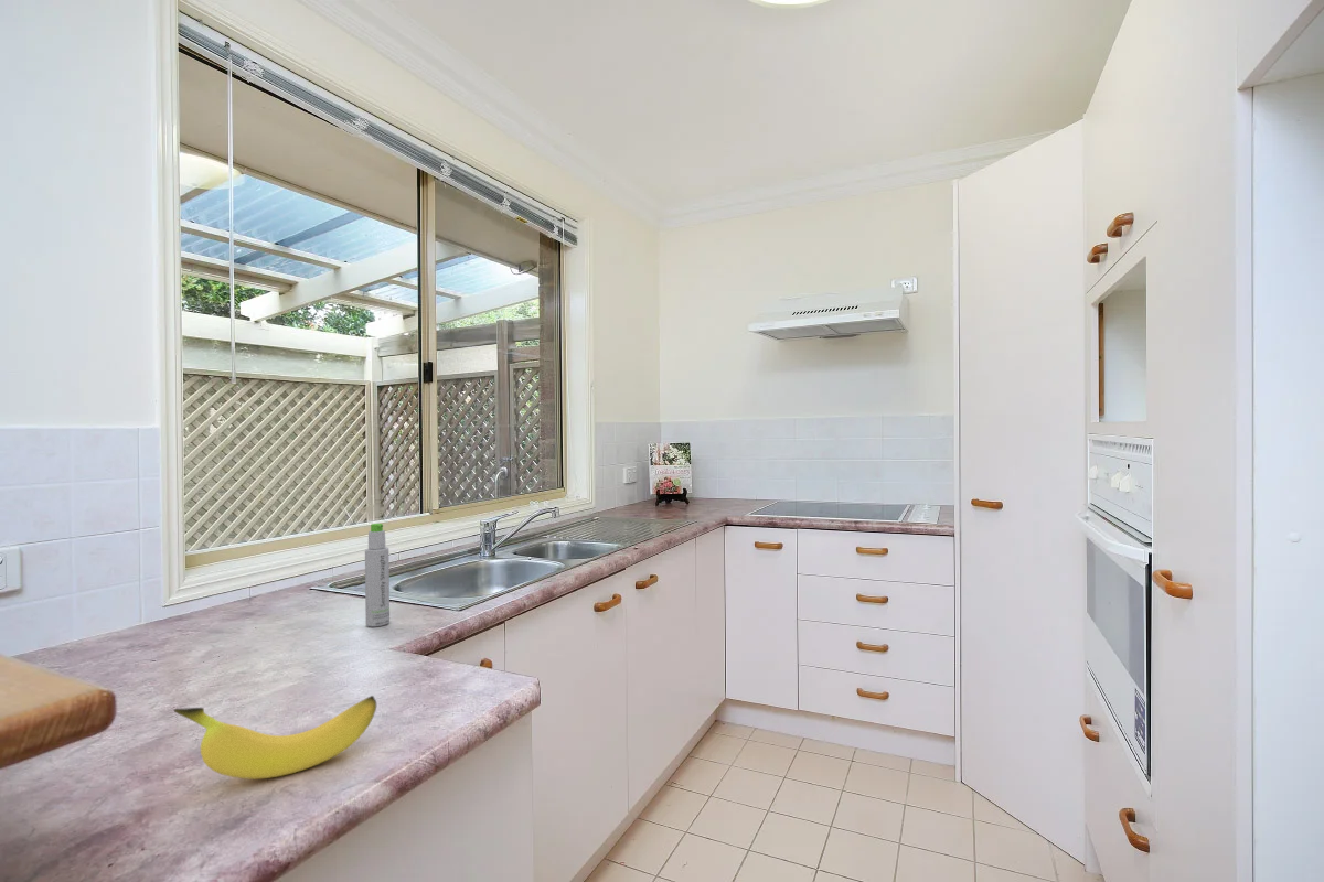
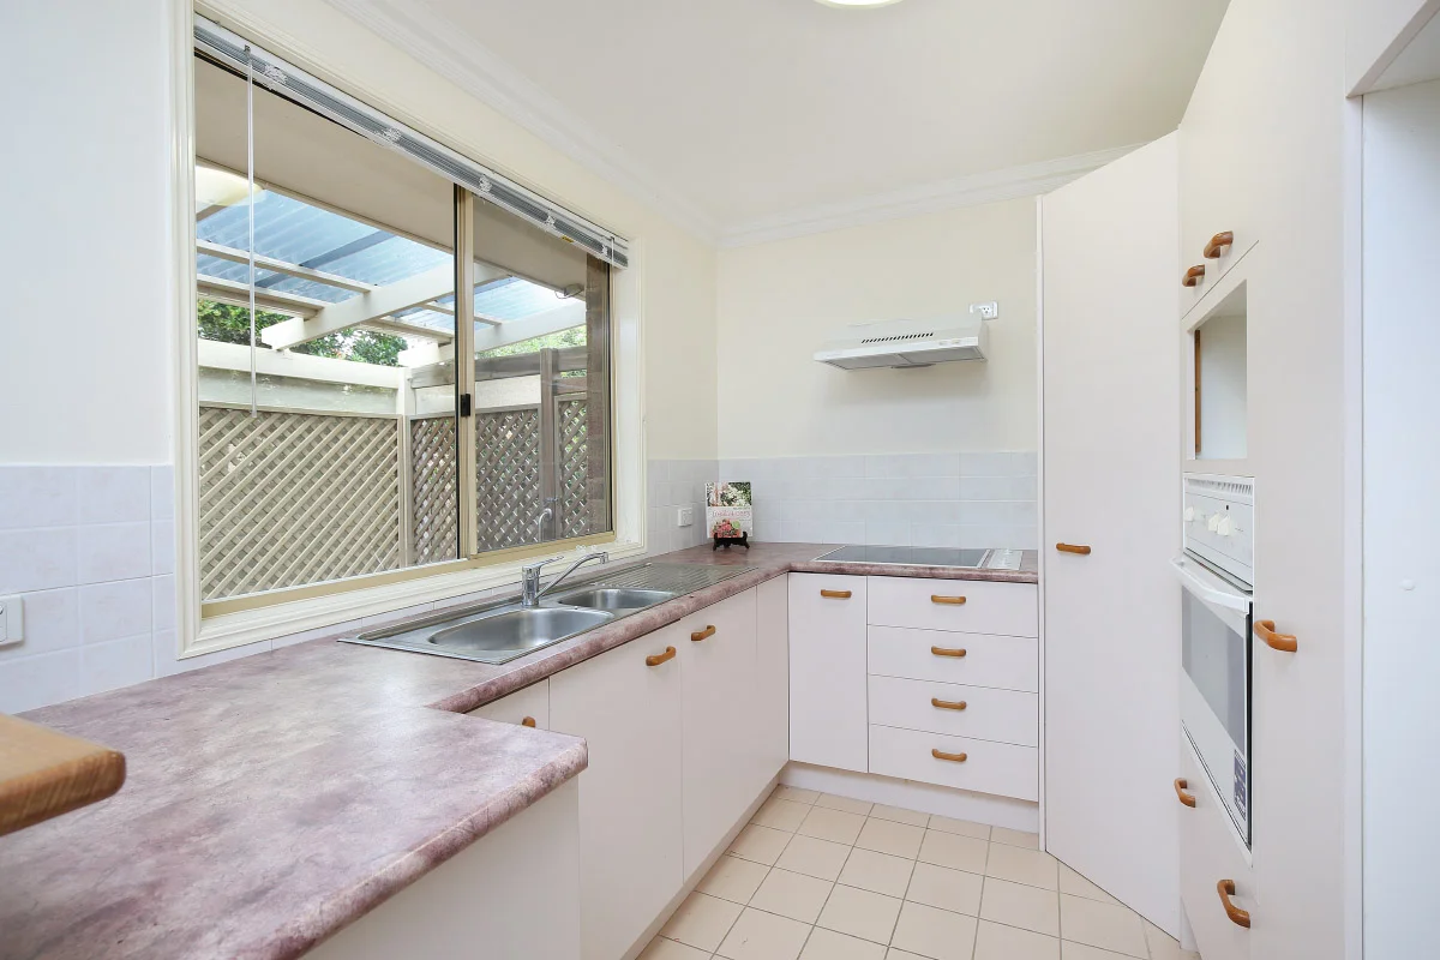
- banana (282, 735)
- bottle (376, 573)
